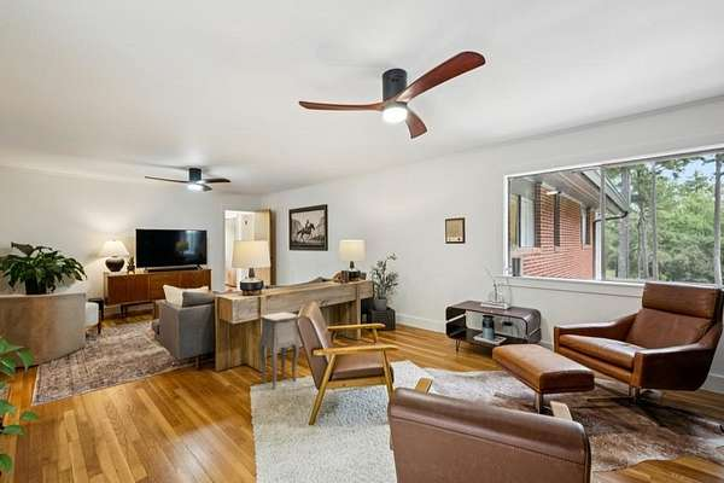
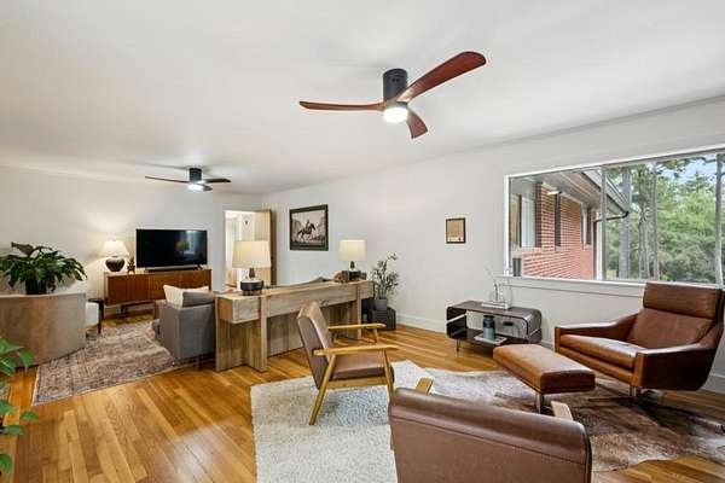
- side table (279, 348)
